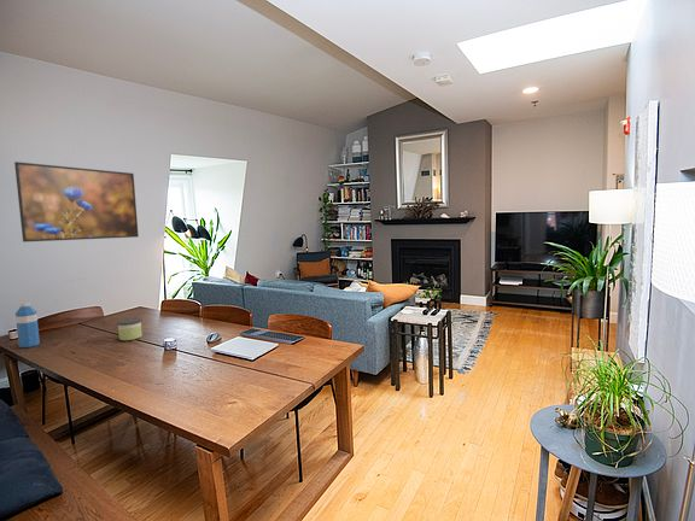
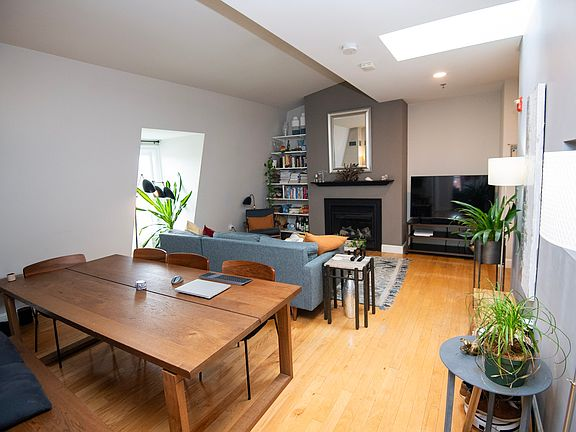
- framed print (83, 204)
- water bottle (27, 323)
- candle (129, 329)
